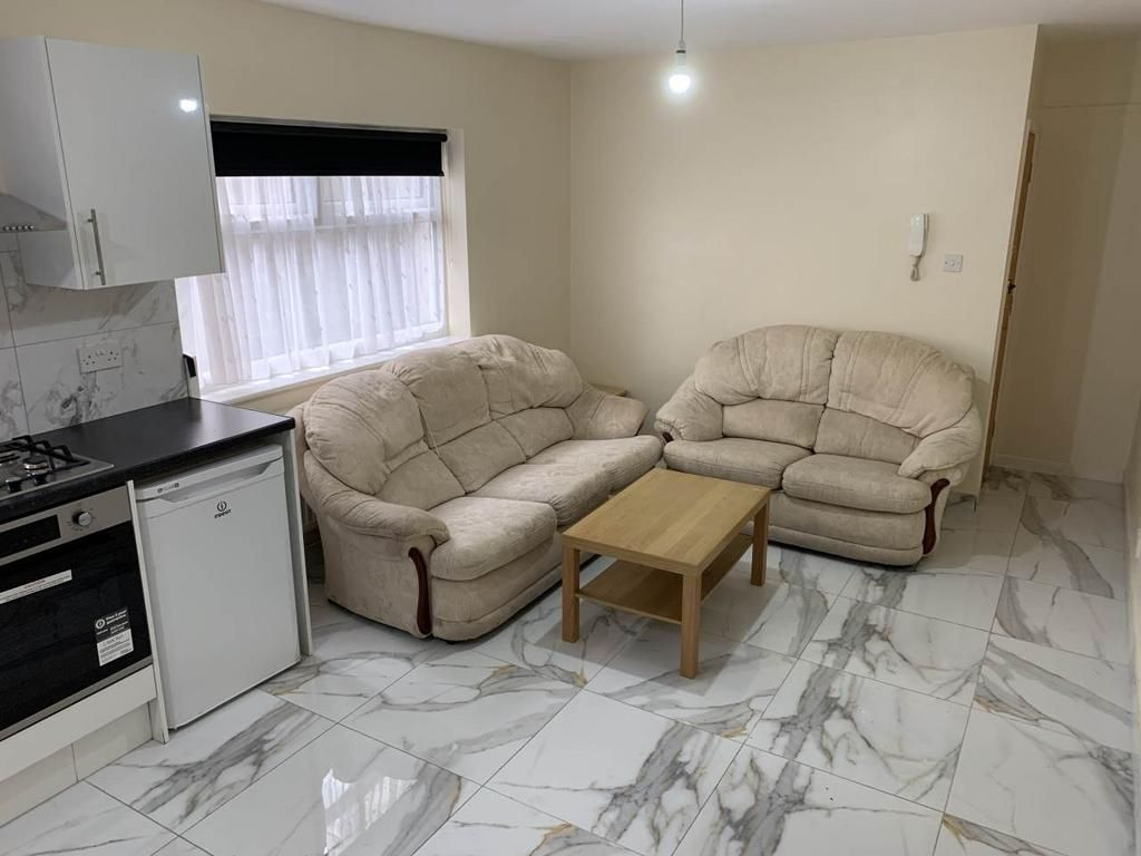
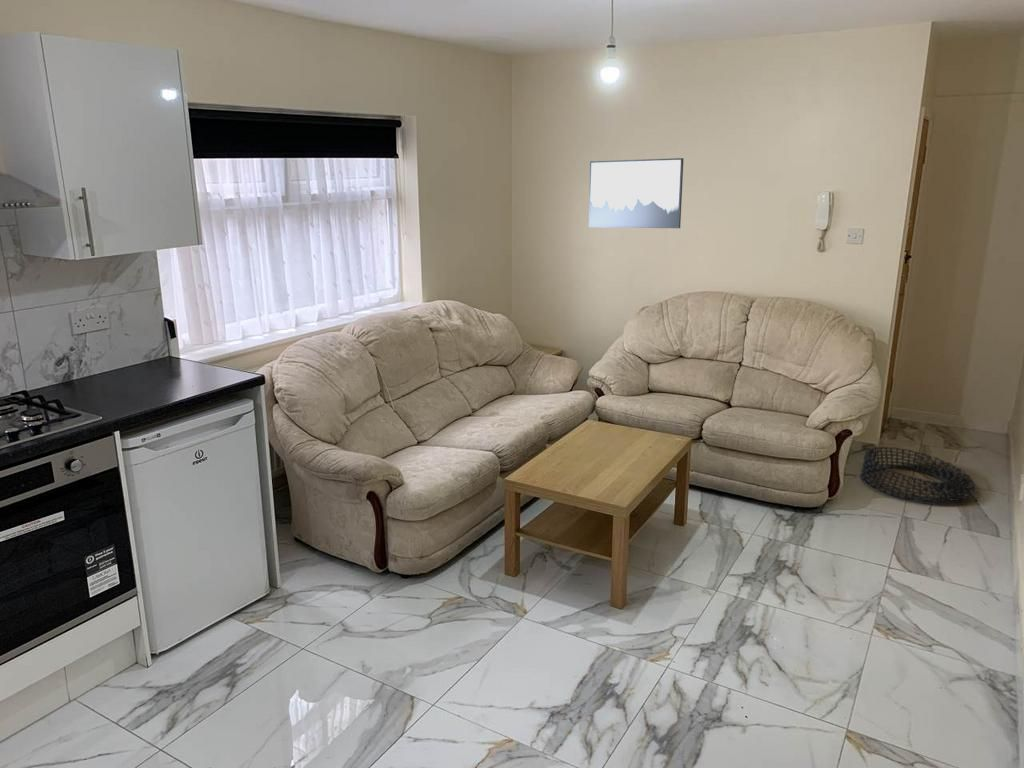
+ basket (916, 471)
+ wall art (634, 194)
